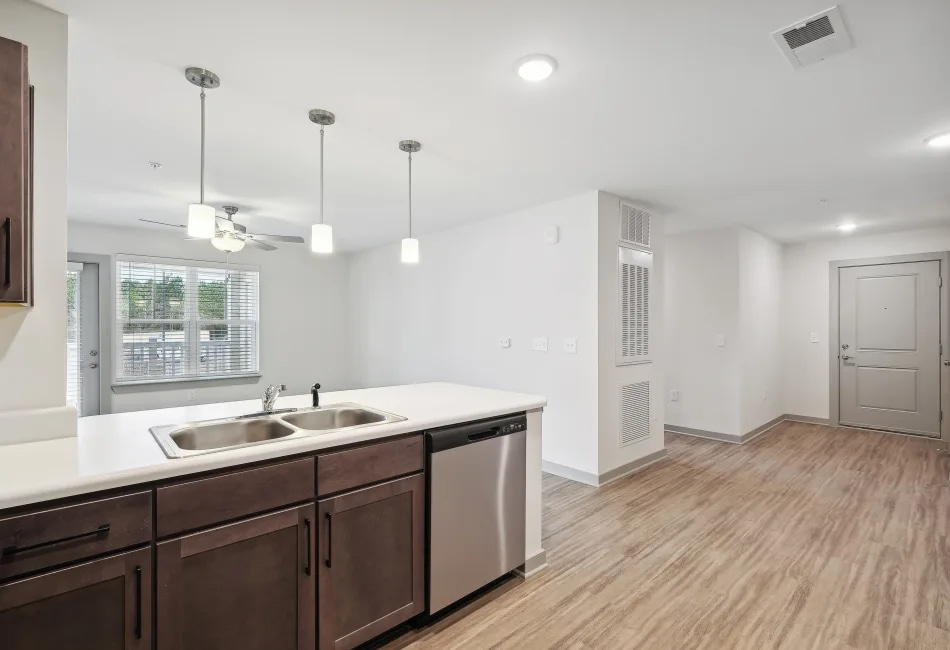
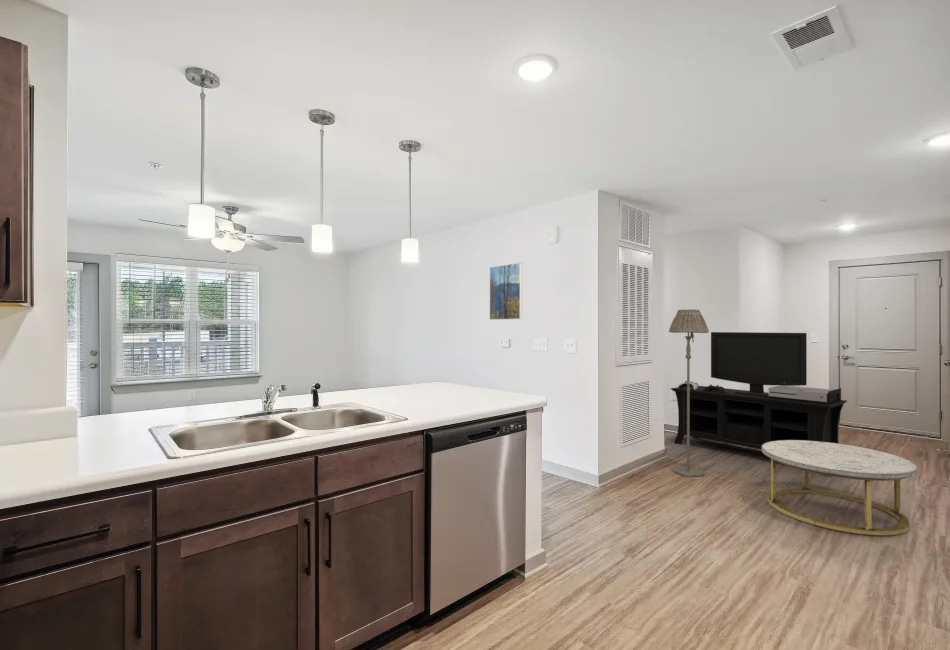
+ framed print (505, 292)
+ media console (751, 393)
+ floor lamp (688, 390)
+ coffee table (834, 476)
